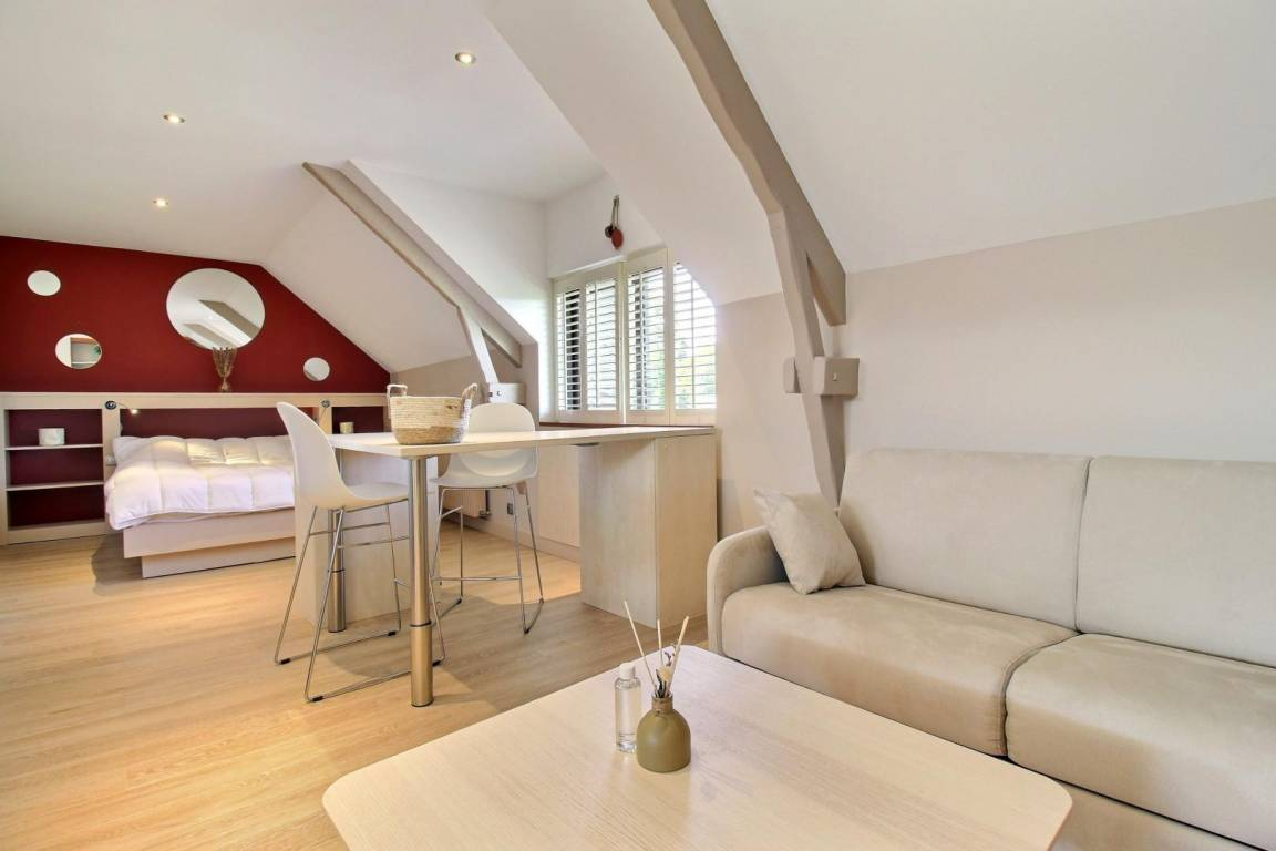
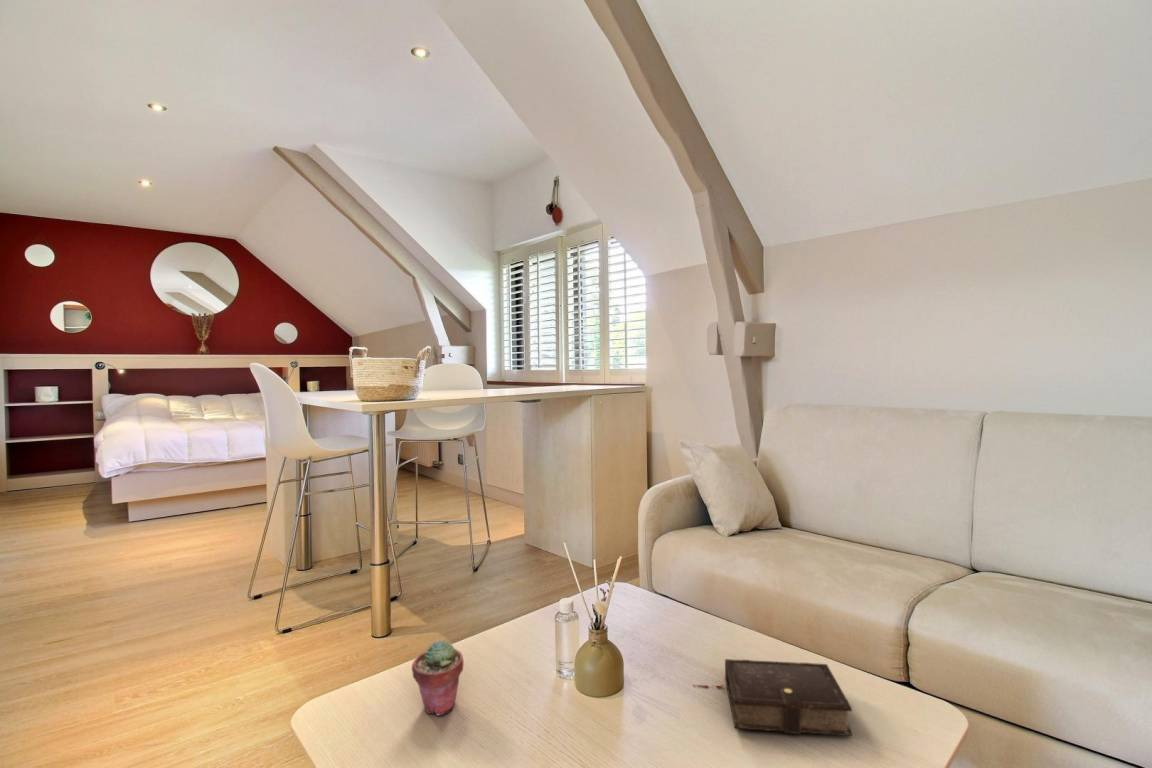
+ book (764, 692)
+ potted succulent (438, 673)
